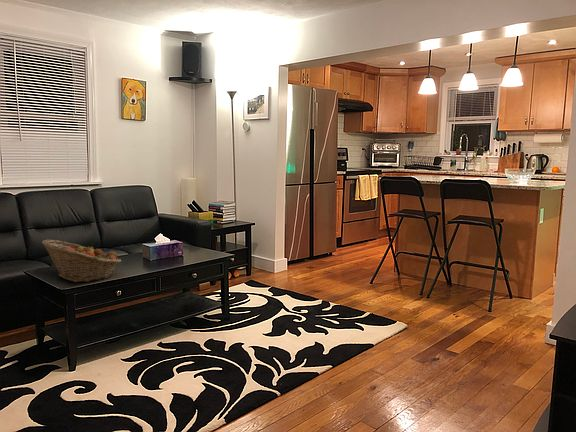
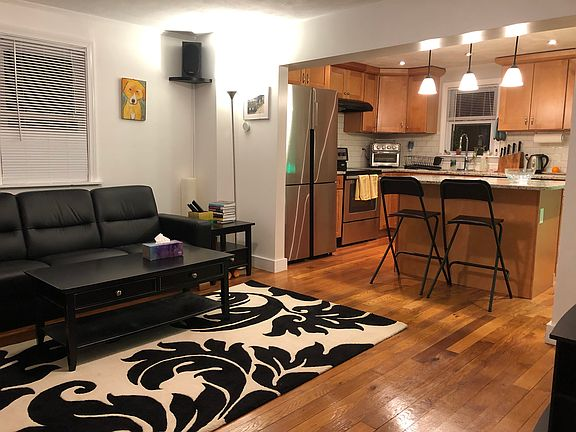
- fruit basket (82, 257)
